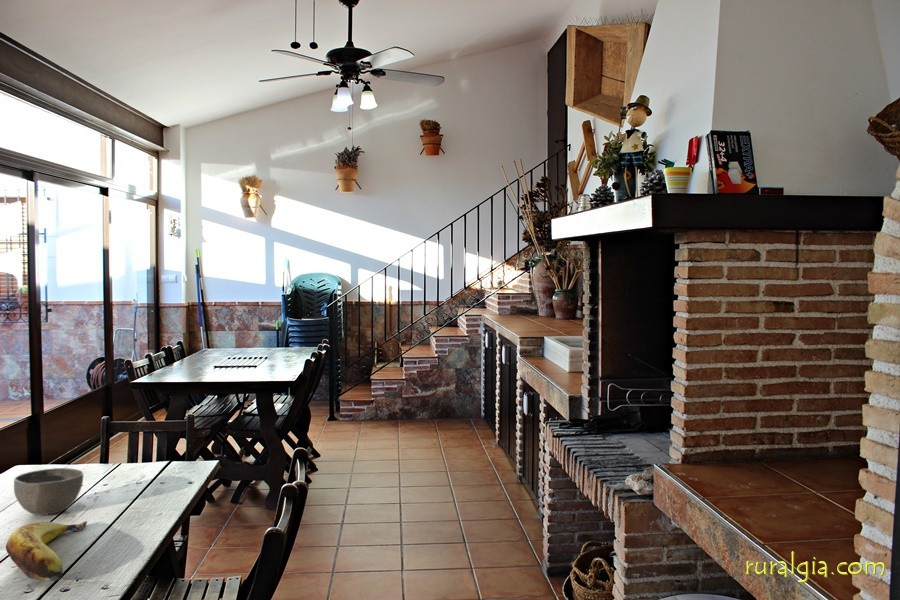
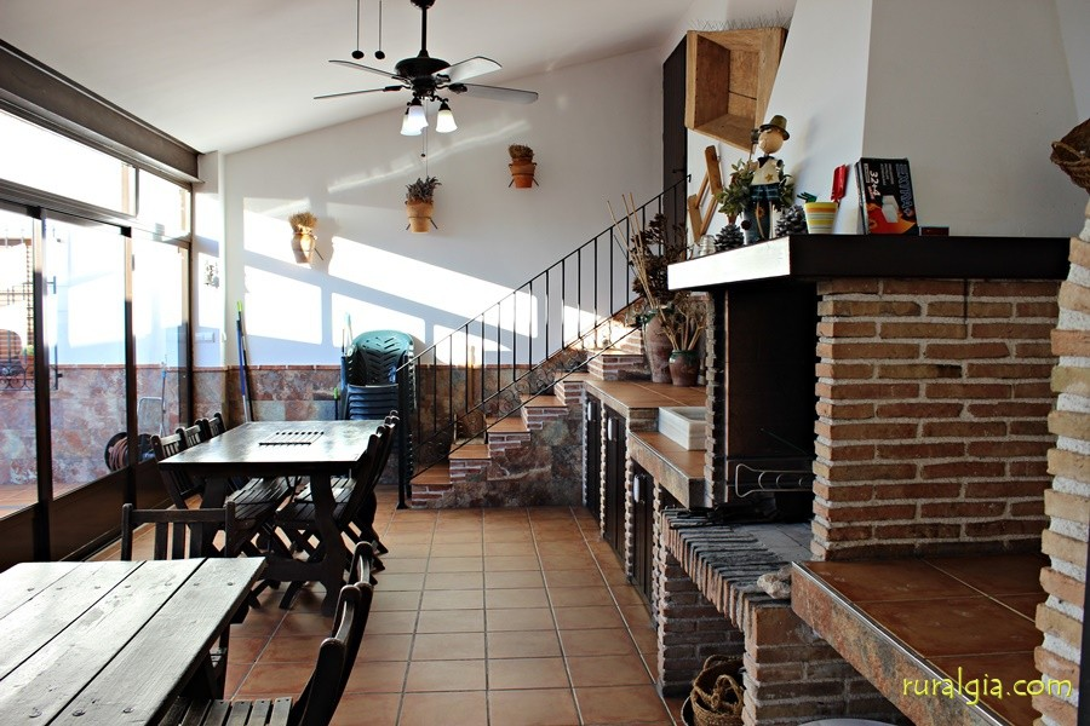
- banana (49, 541)
- bowl (49, 493)
